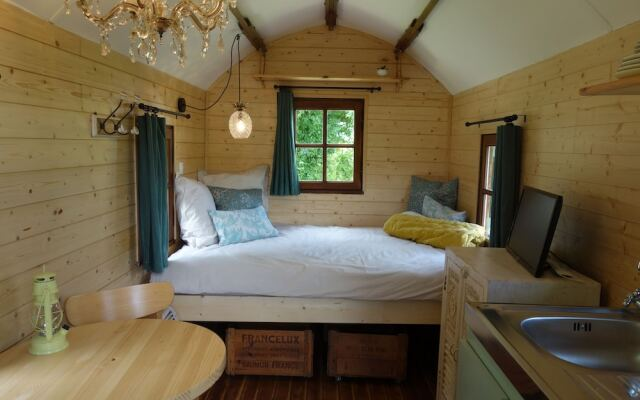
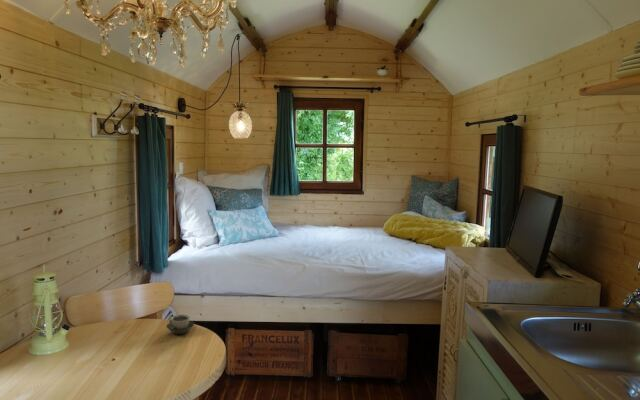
+ cup (180, 324)
